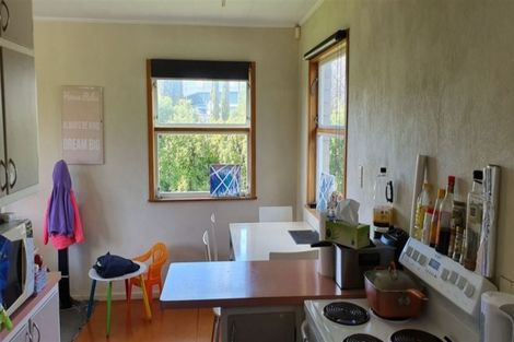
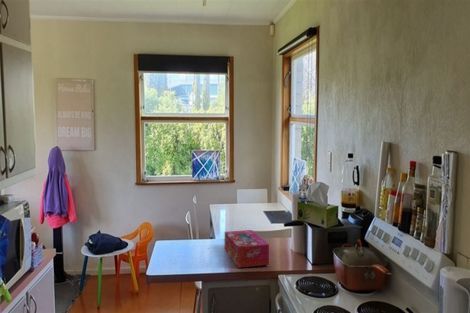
+ tissue box (245, 247)
